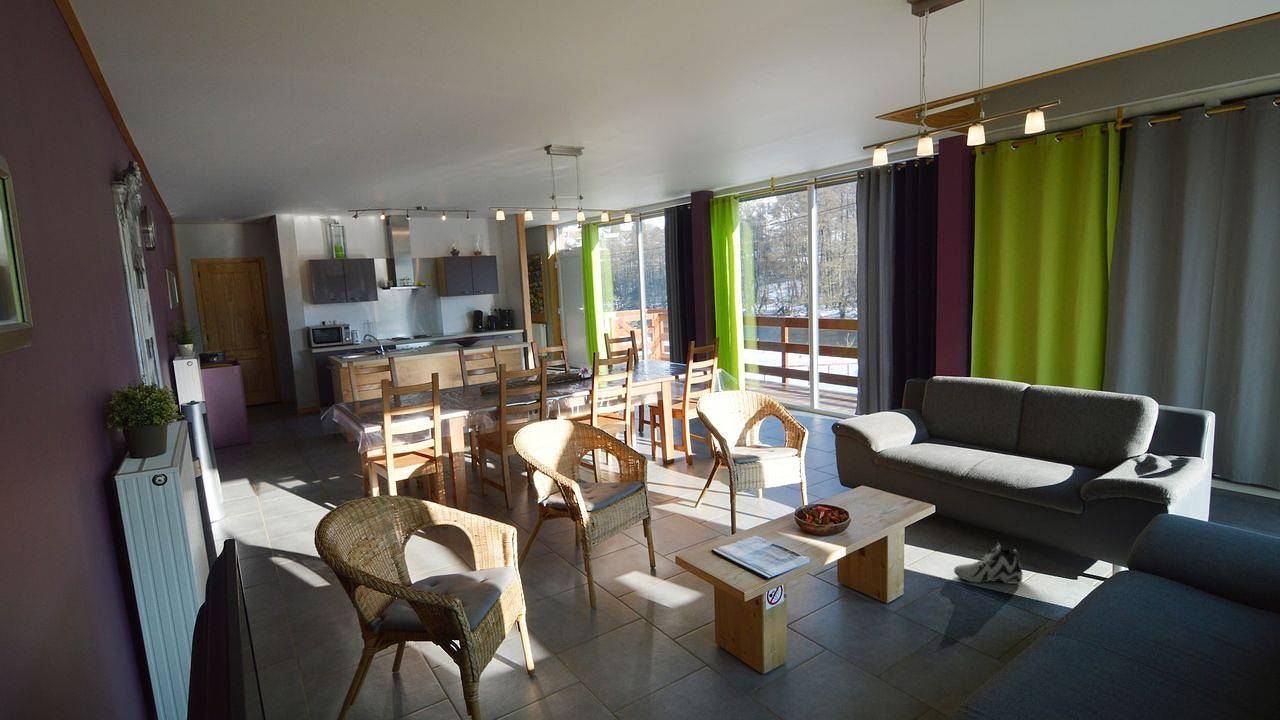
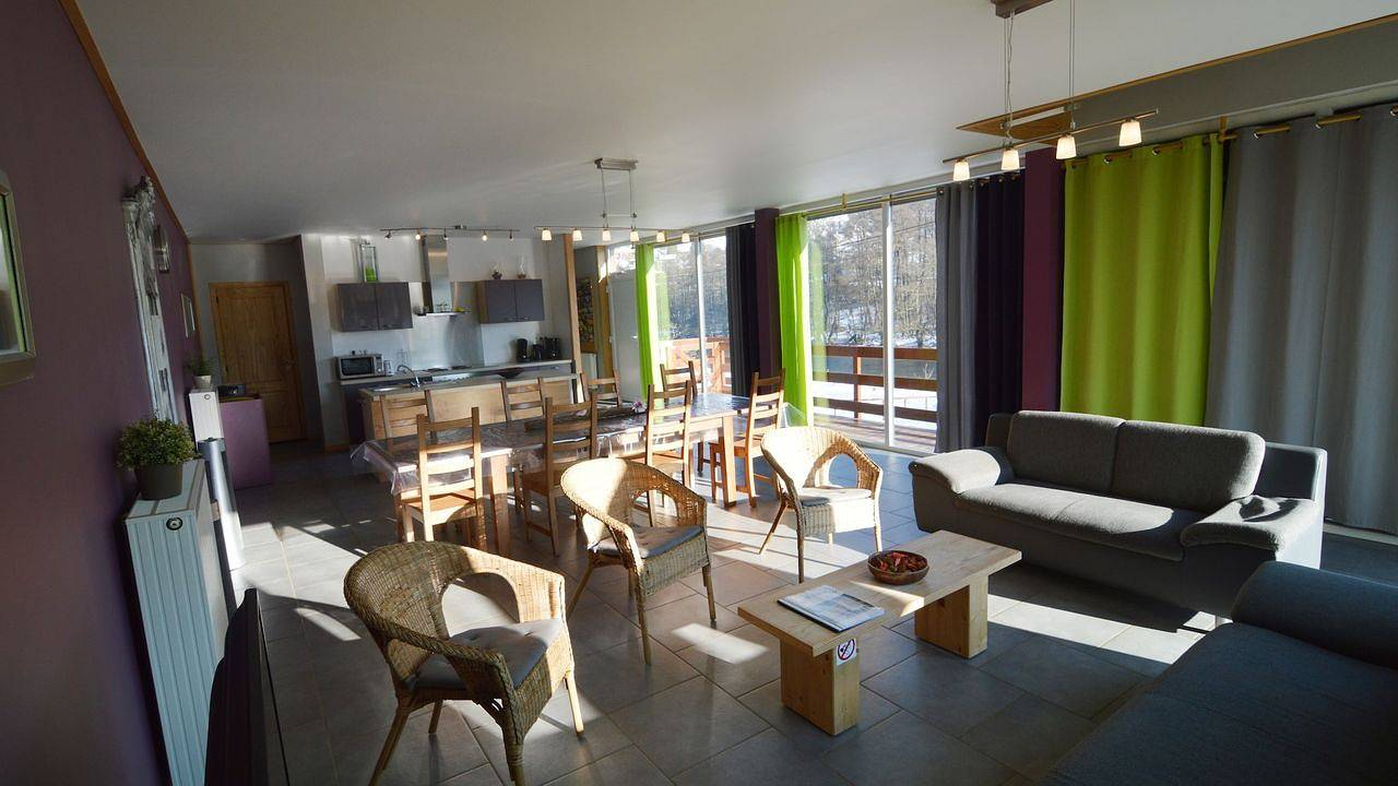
- sneaker (987, 559)
